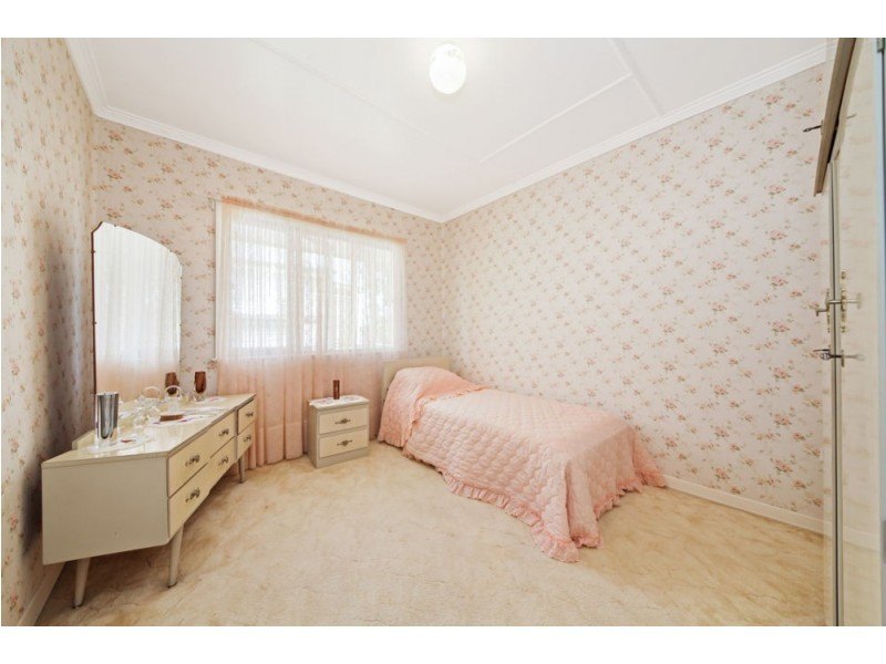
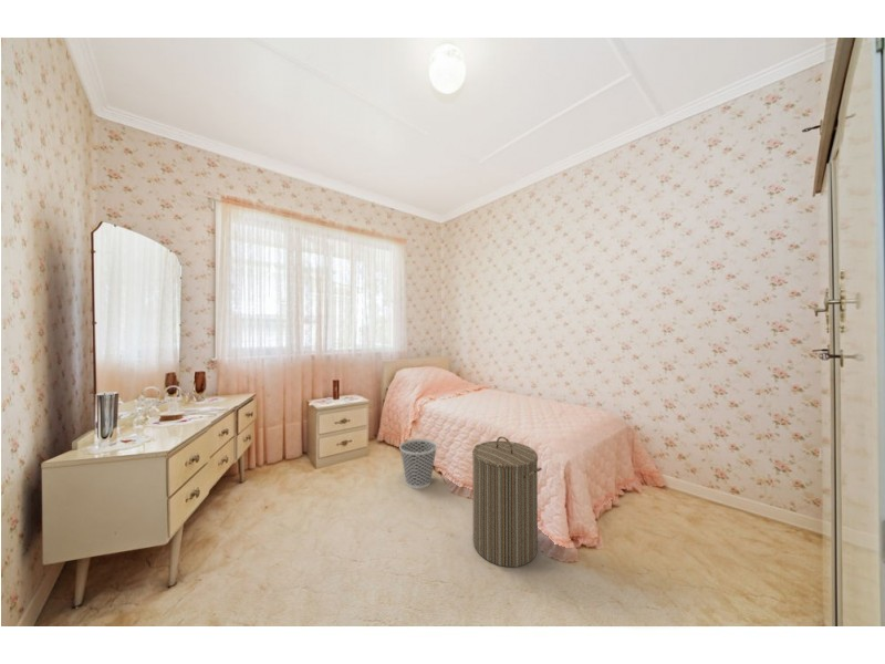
+ laundry hamper (504, 490)
+ wastebasket (418, 464)
